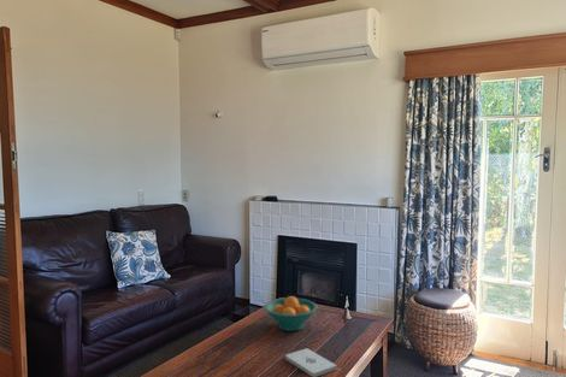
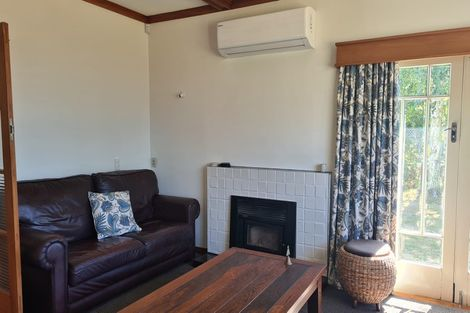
- notepad (309, 361)
- fruit bowl (290, 311)
